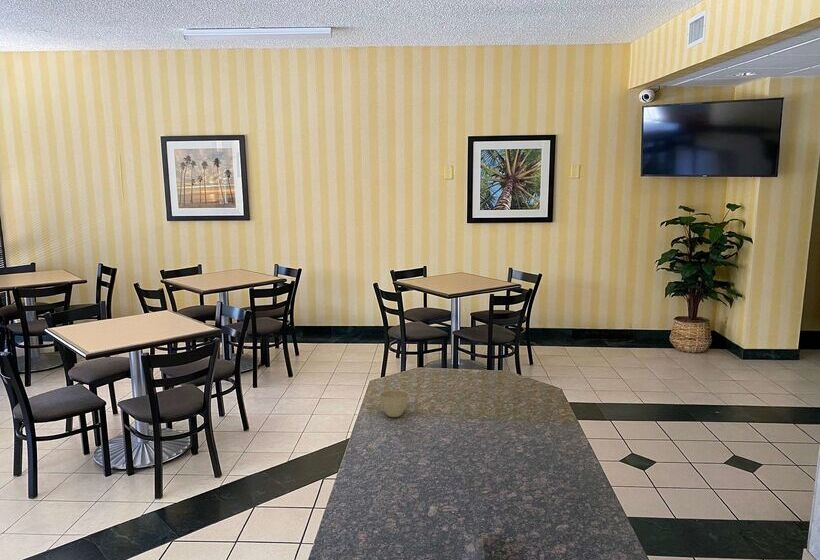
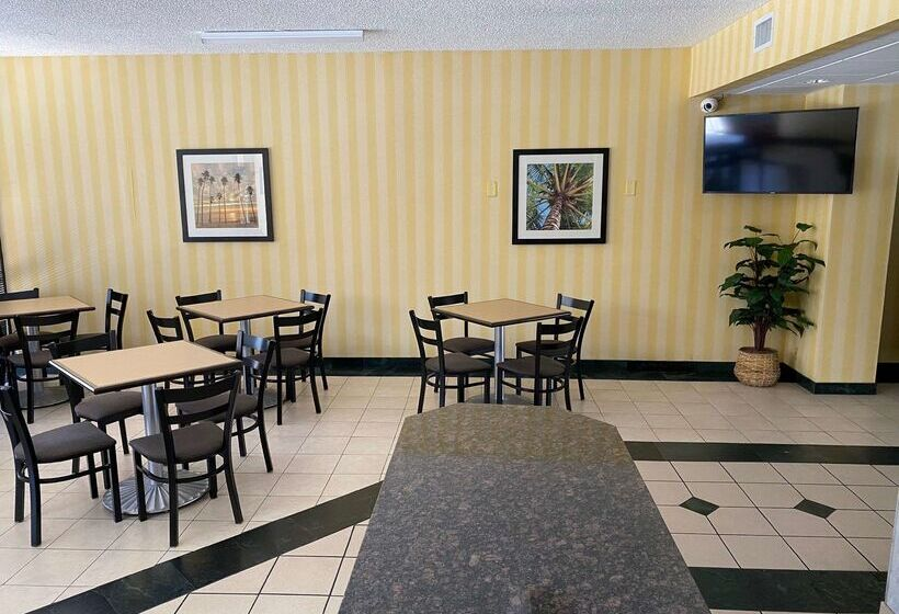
- flower pot (394, 404)
